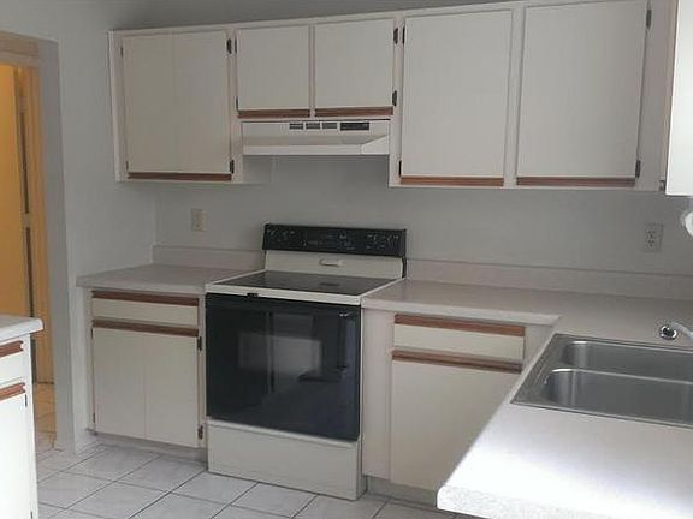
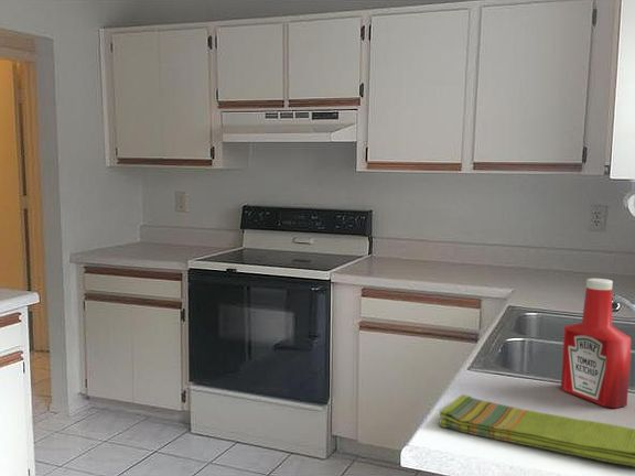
+ dish towel (545, 425)
+ soap bottle (595, 338)
